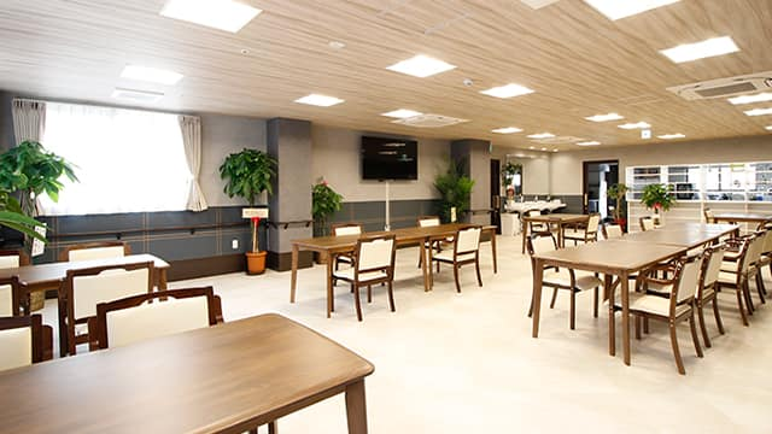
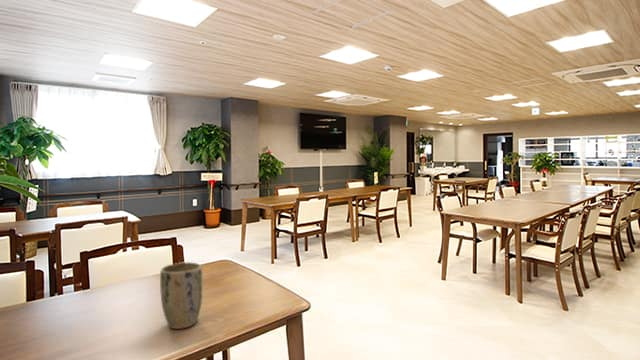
+ plant pot (181, 295)
